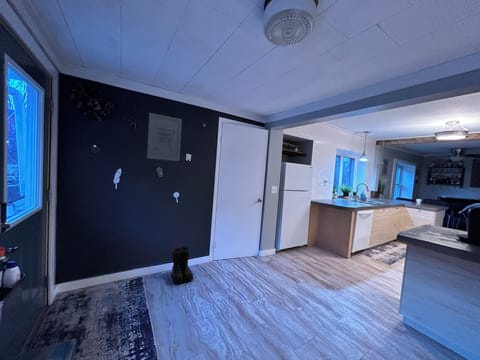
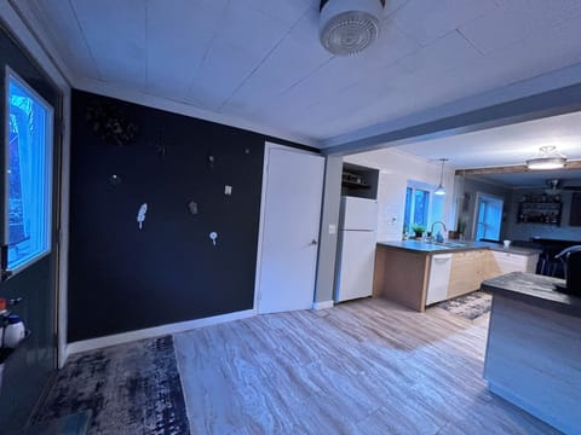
- boots (181, 263)
- wall art (165, 138)
